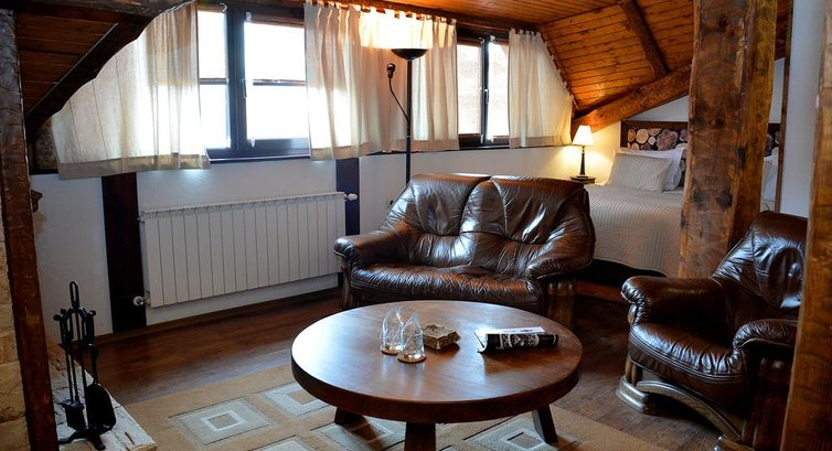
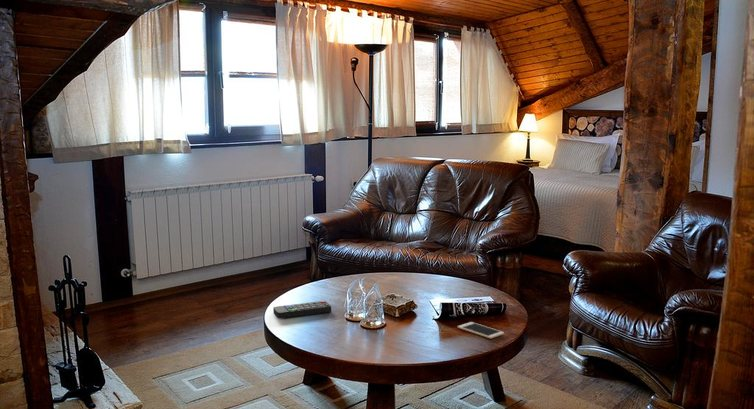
+ remote control (302, 308)
+ cell phone (480, 330)
